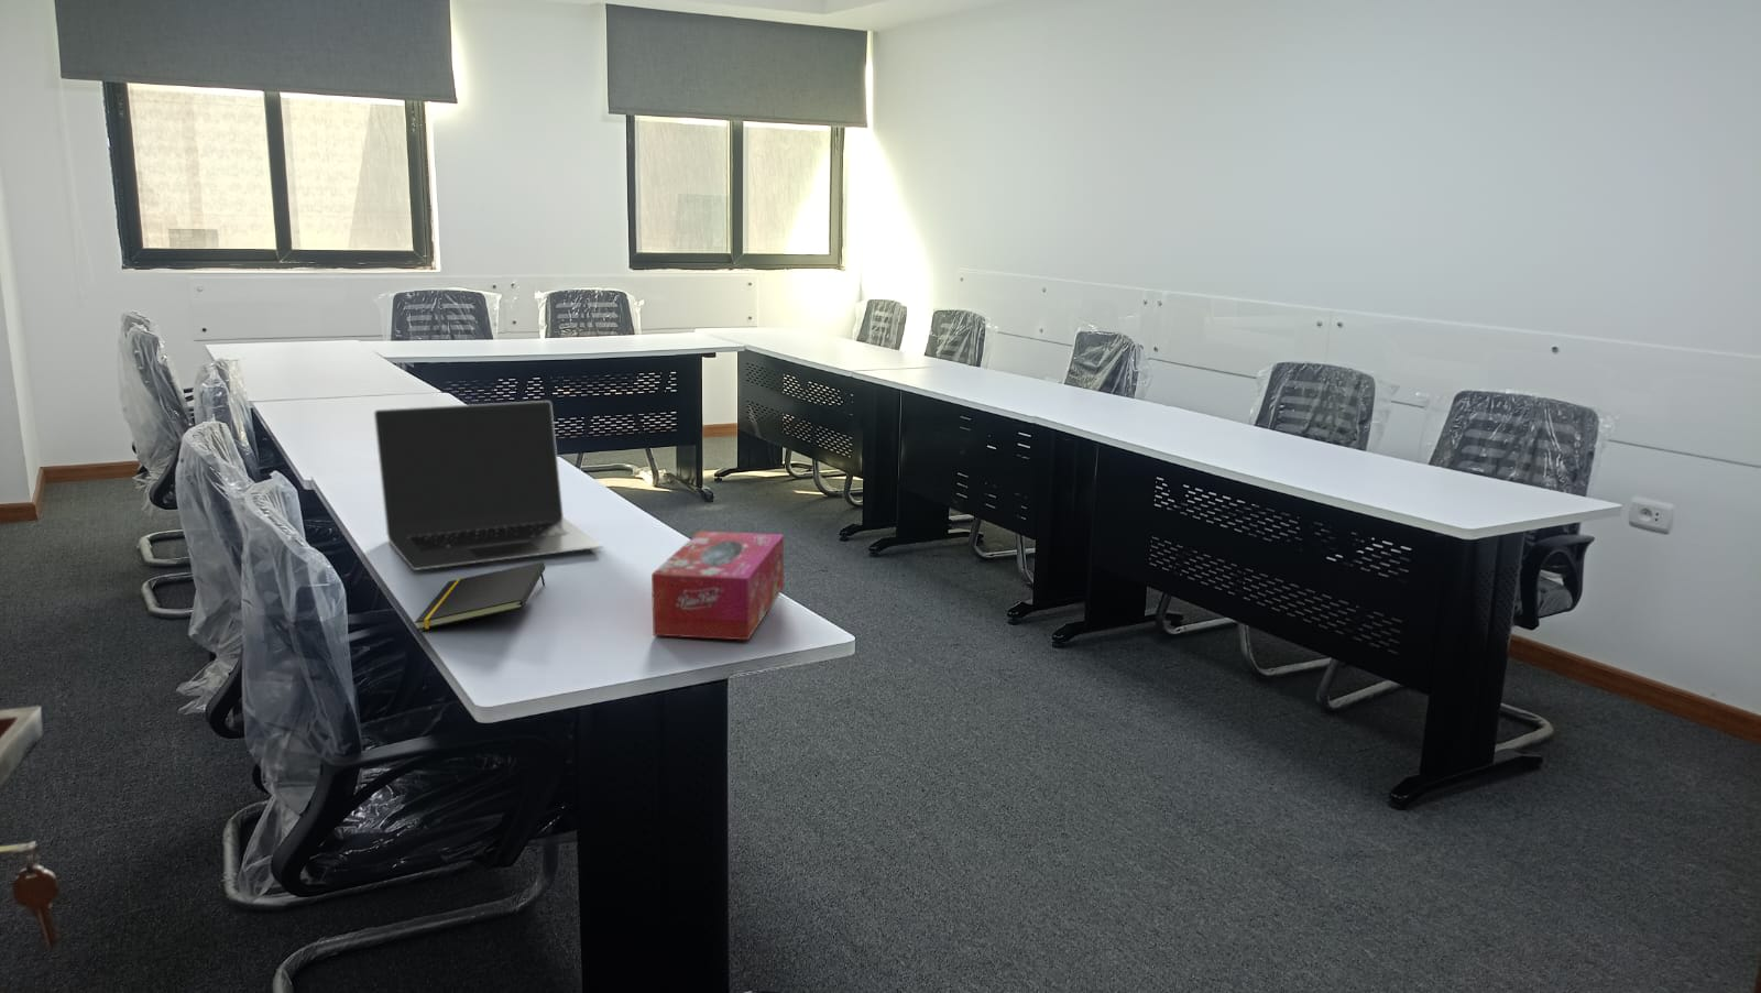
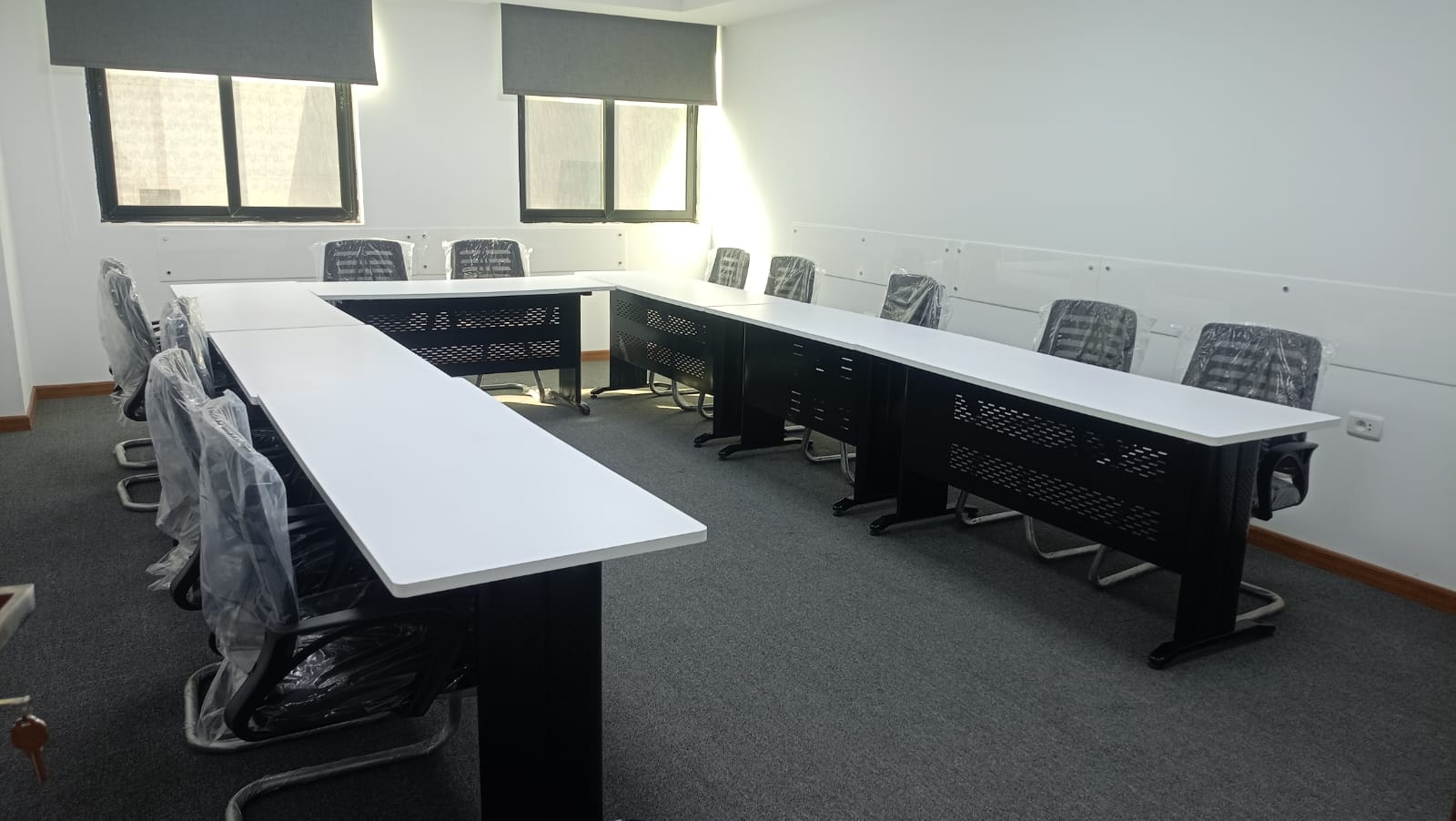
- laptop (487, 479)
- tissue box (722, 582)
- notepad (483, 594)
